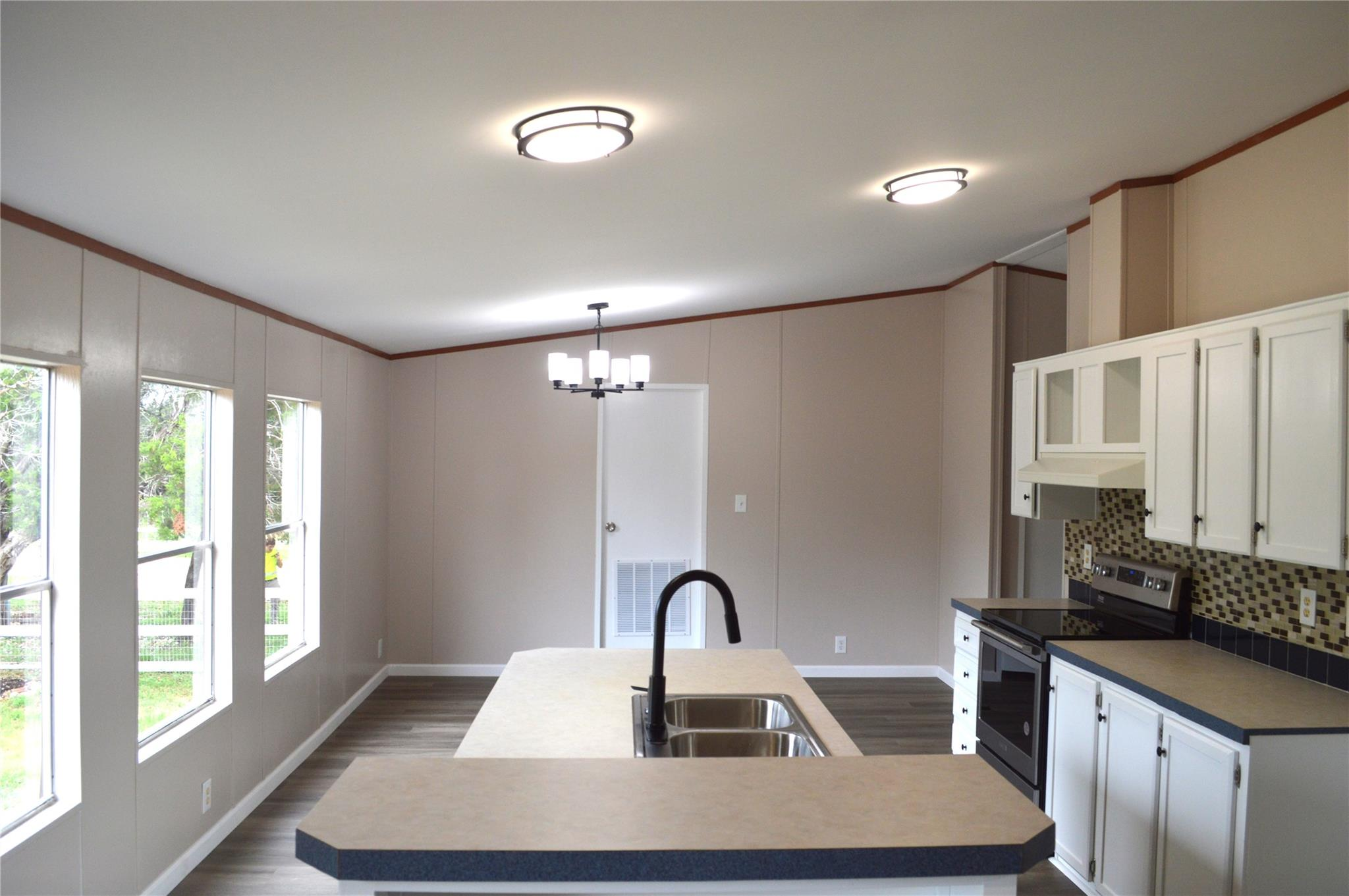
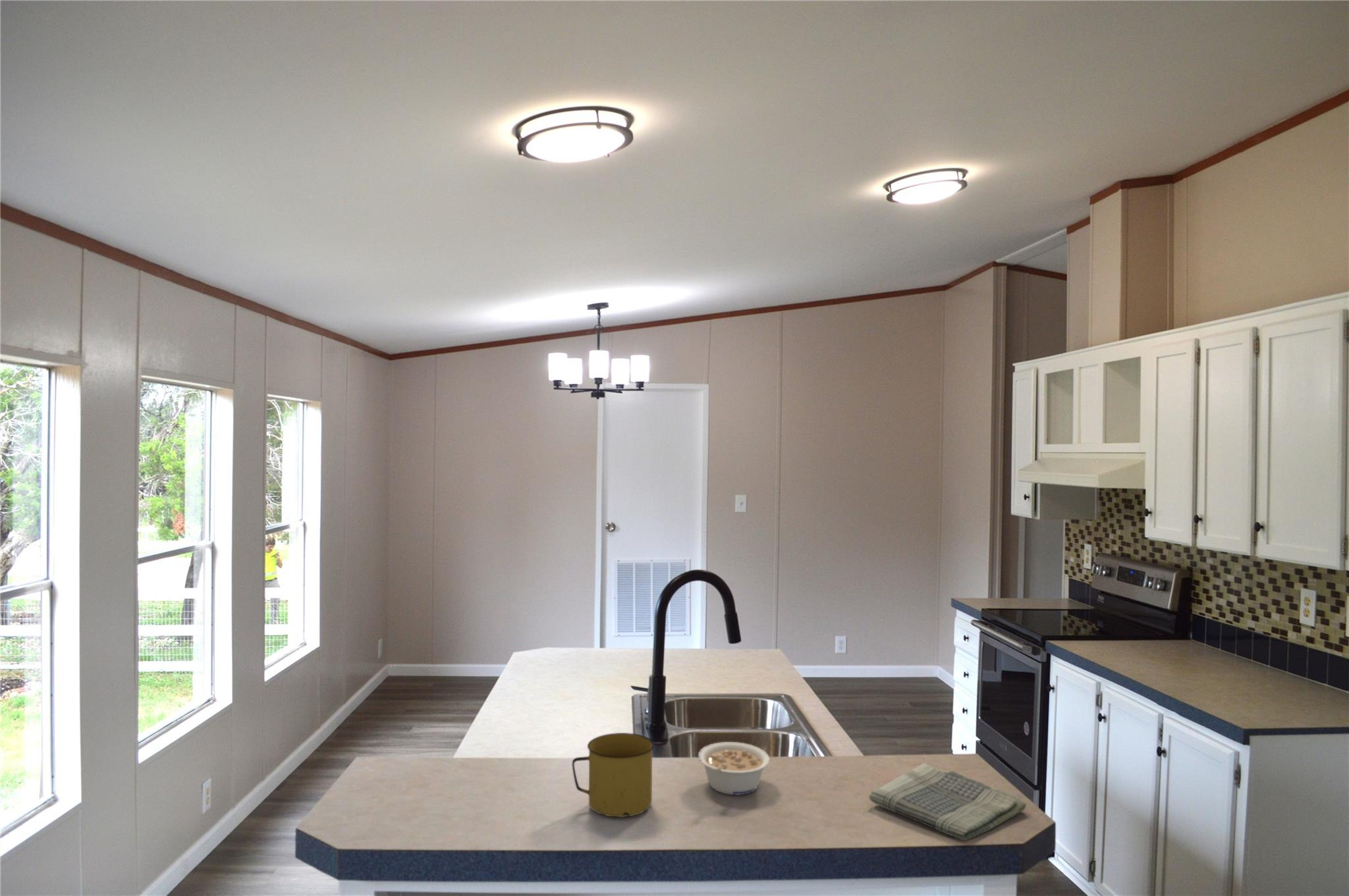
+ mug (613, 775)
+ dish towel (947, 797)
+ legume (734, 768)
